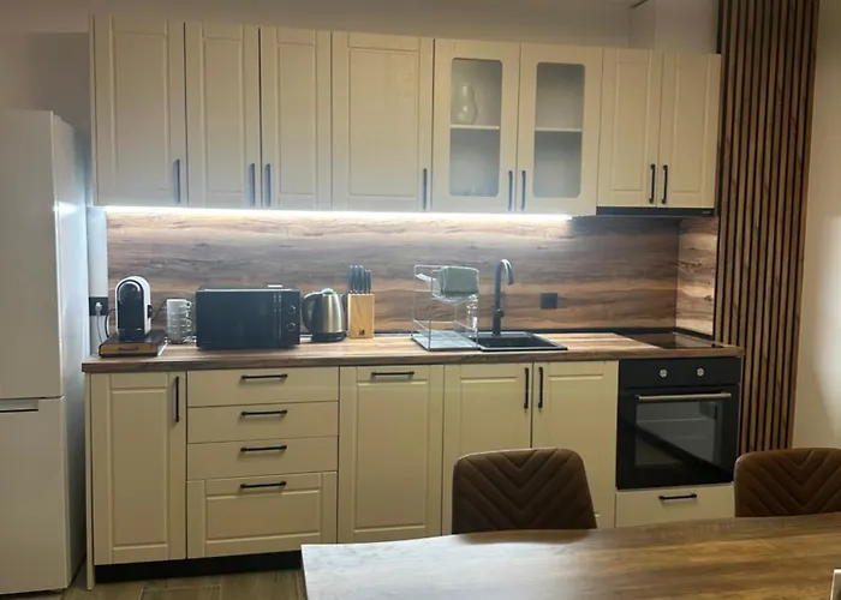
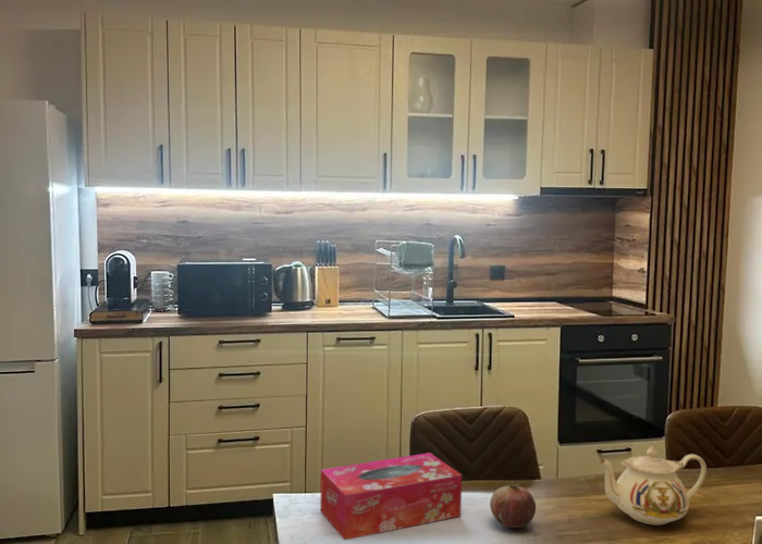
+ fruit (513, 504)
+ teapot (651, 481)
+ tissue box (390, 493)
